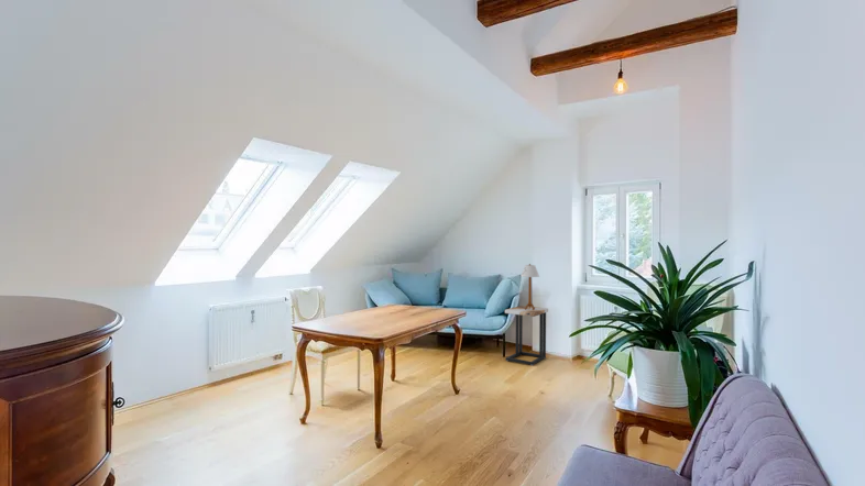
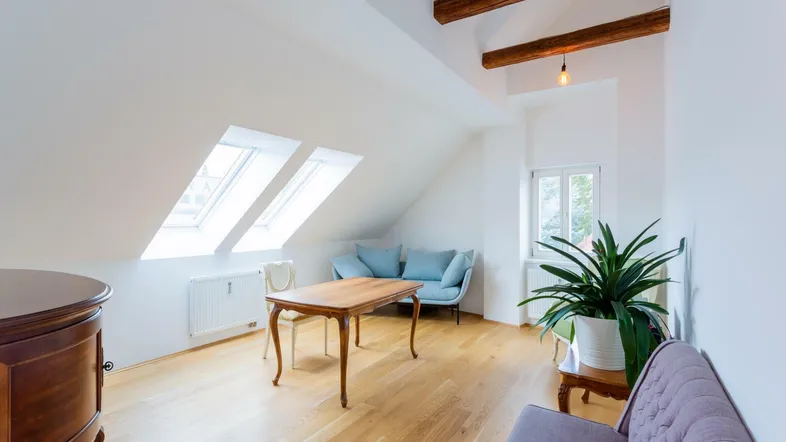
- table lamp (529, 286)
- side table (522, 333)
